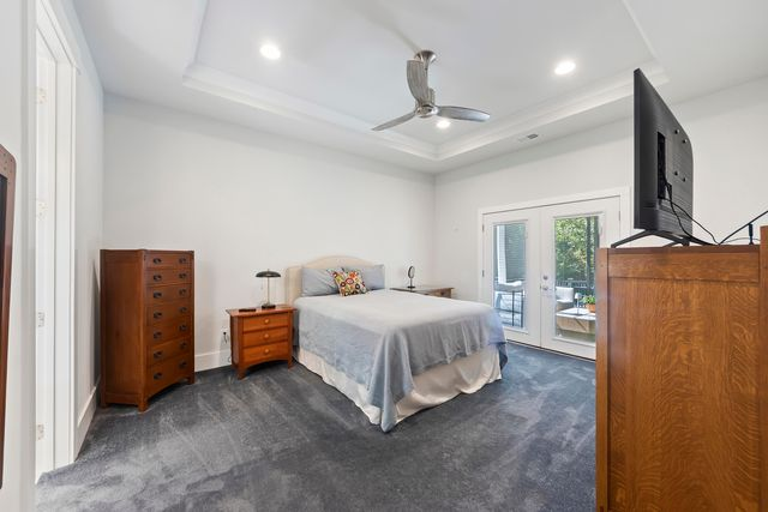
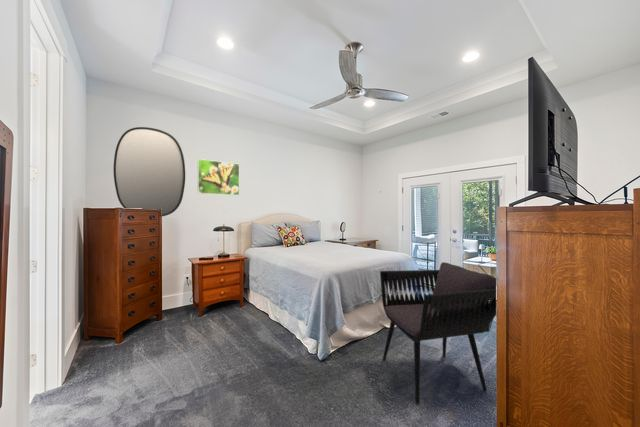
+ home mirror (151, 172)
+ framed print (219, 178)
+ armchair (437, 321)
